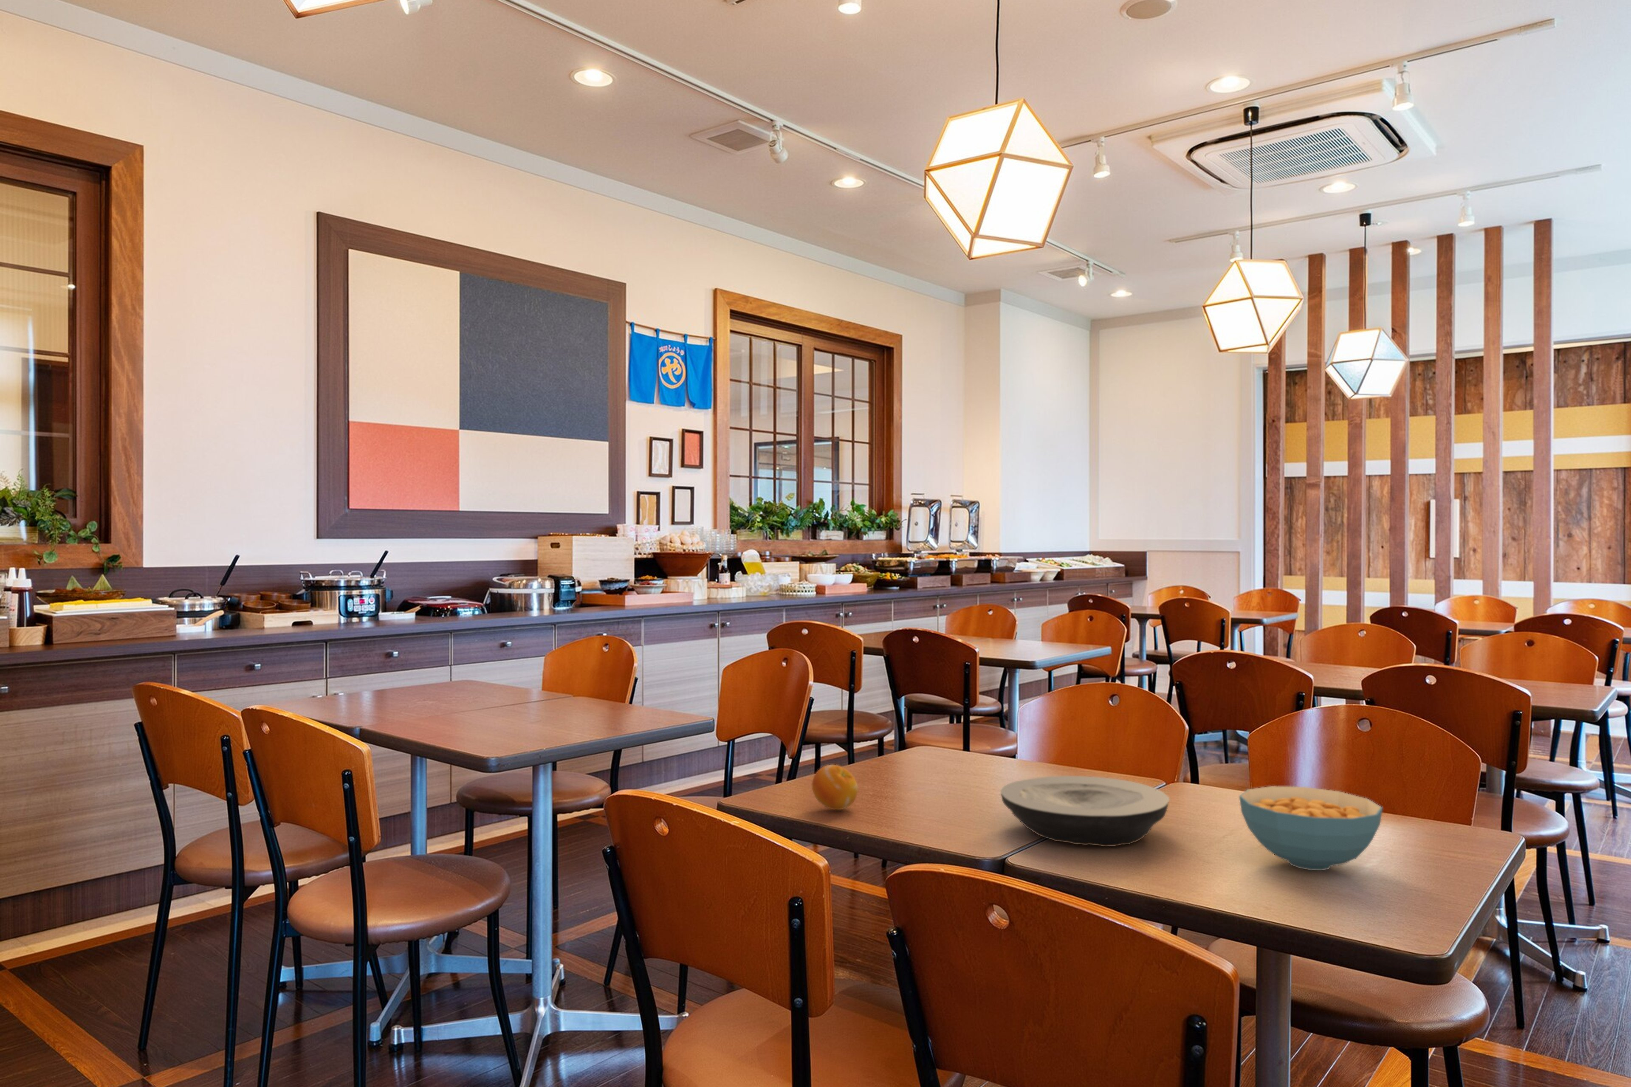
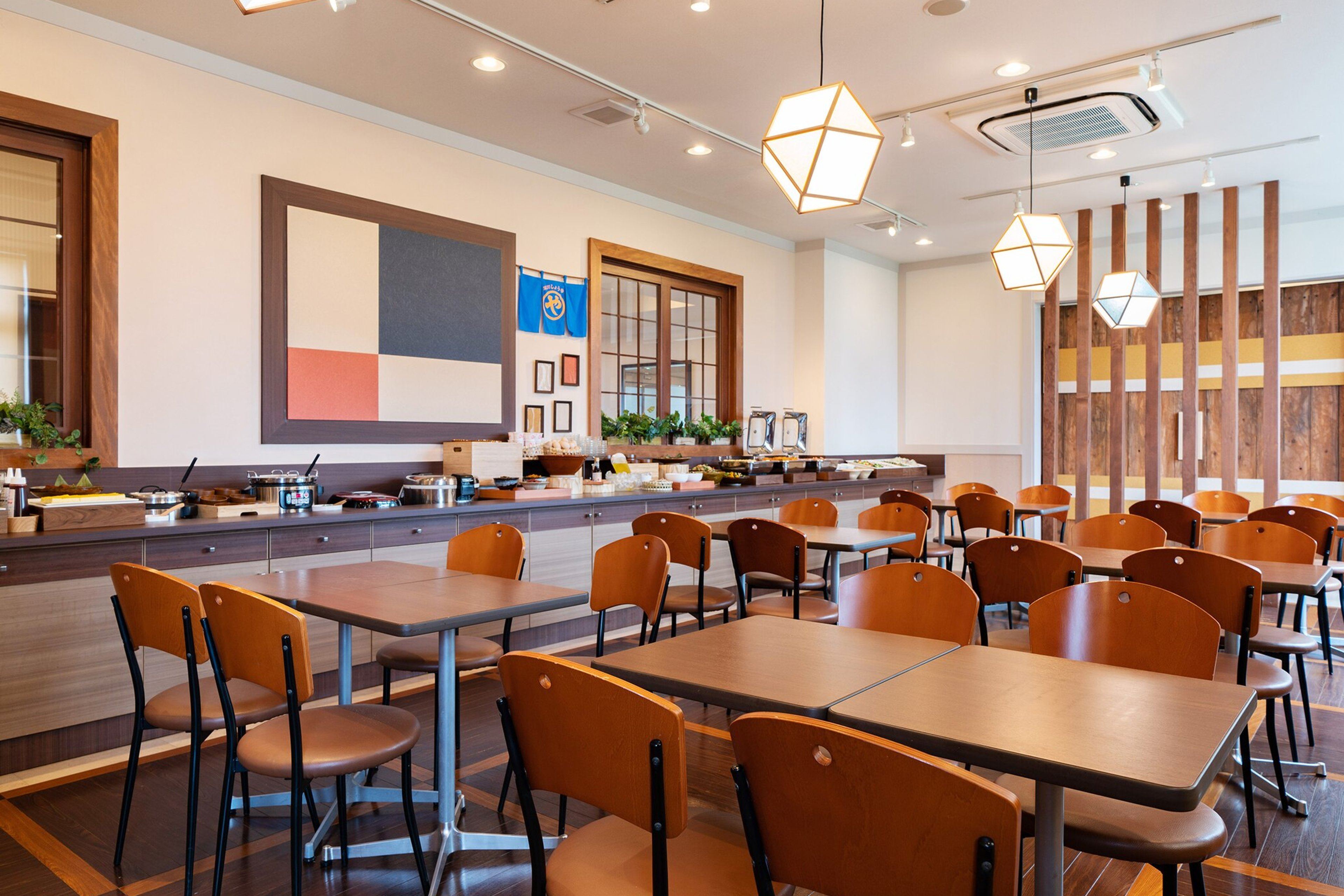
- fruit (835, 787)
- cereal bowl (1309, 832)
- plate (1084, 813)
